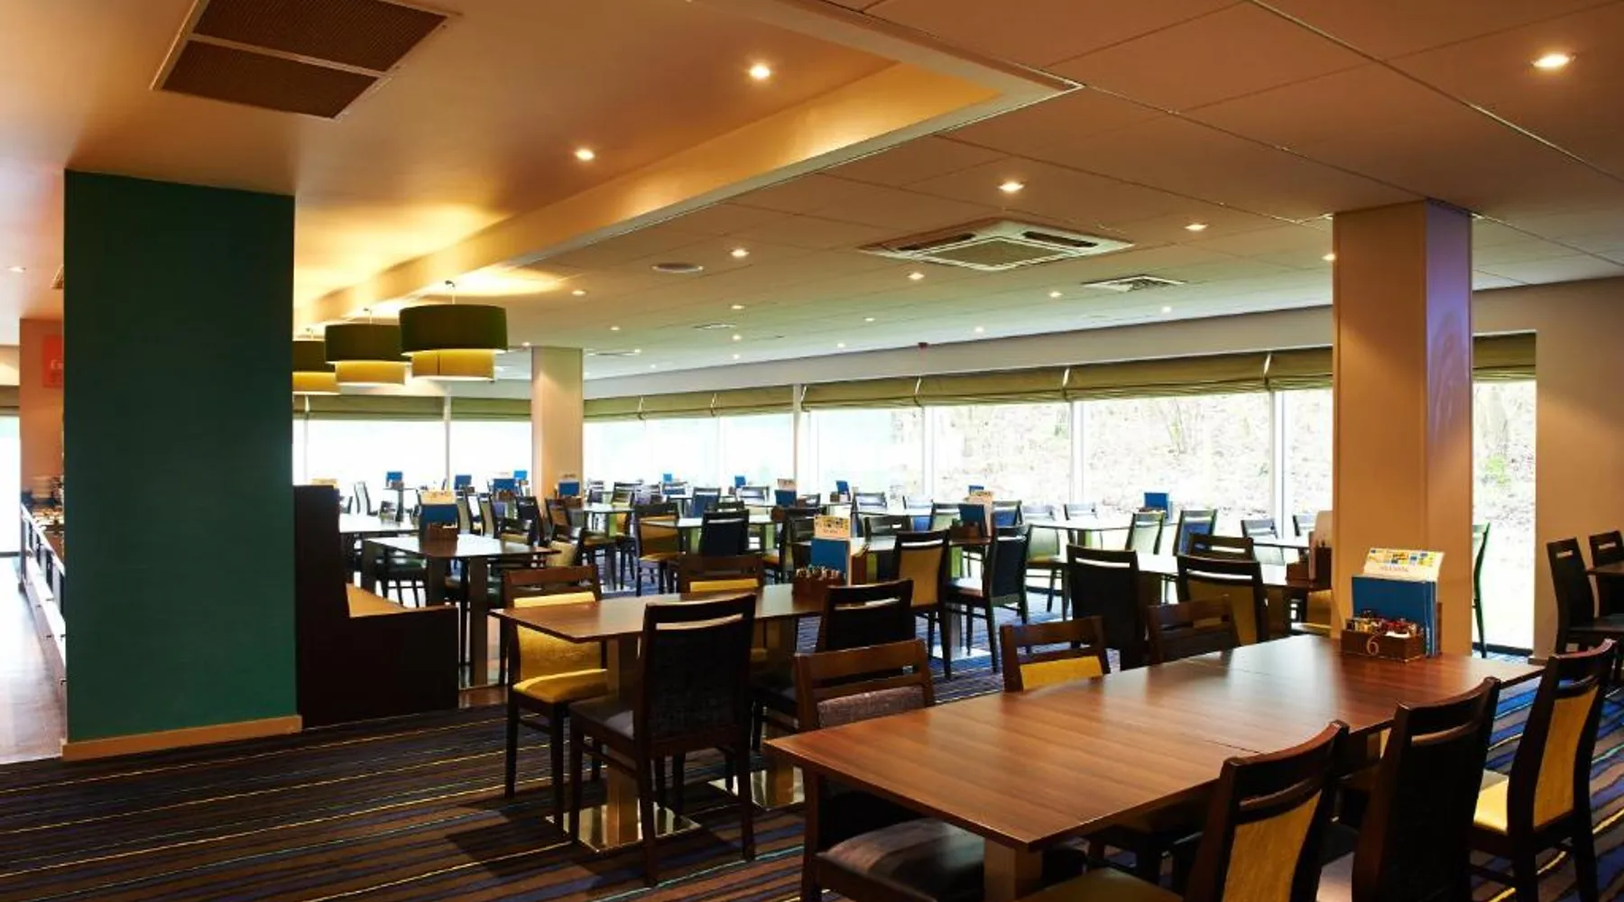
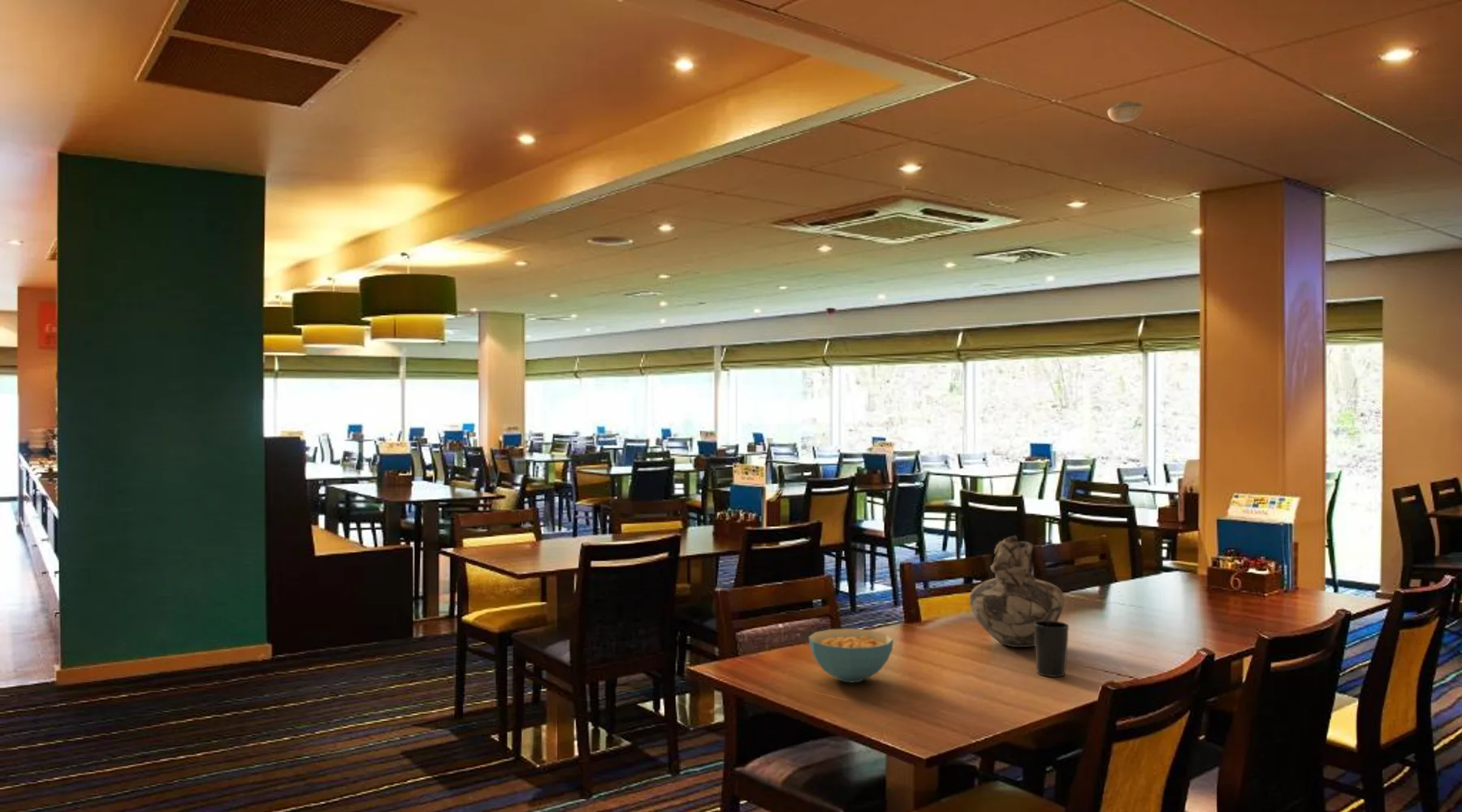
+ smoke detector (1125, 111)
+ cereal bowl (850, 658)
+ cup (1051, 649)
+ vase (1015, 589)
